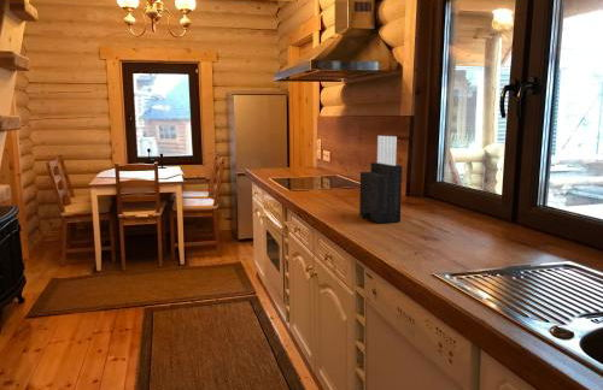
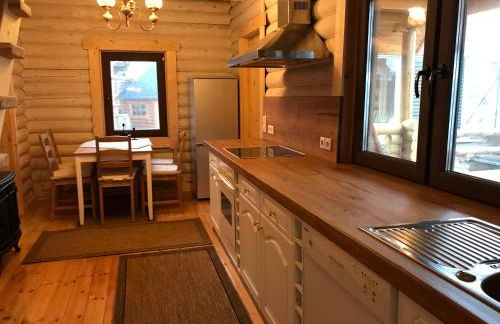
- knife block (377, 177)
